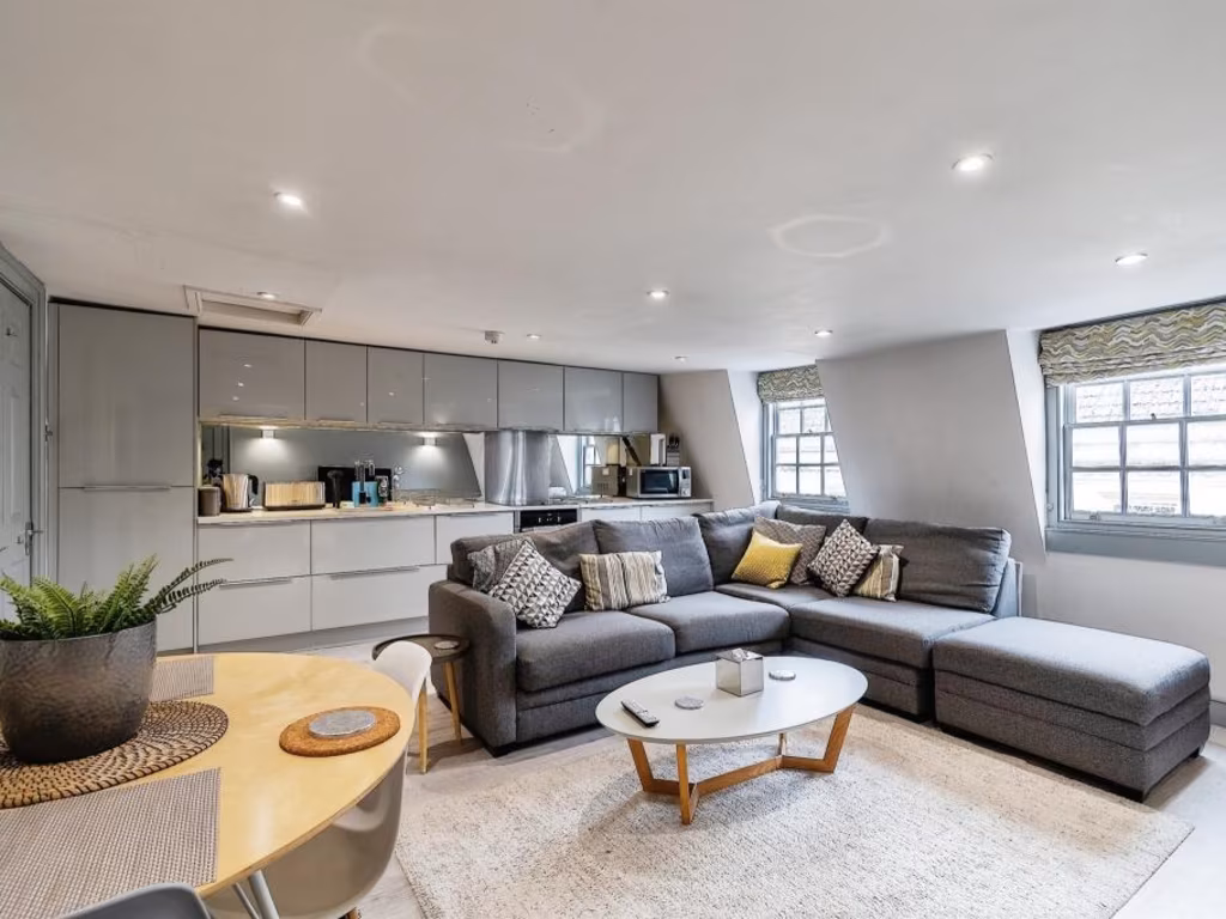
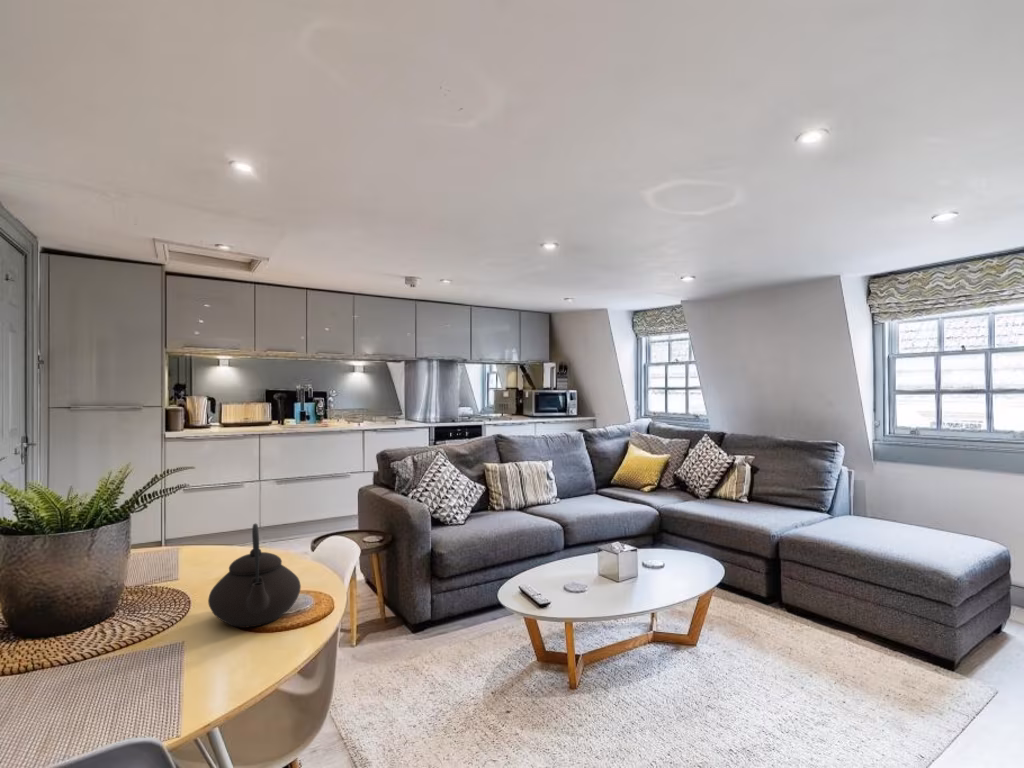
+ teapot (256, 573)
